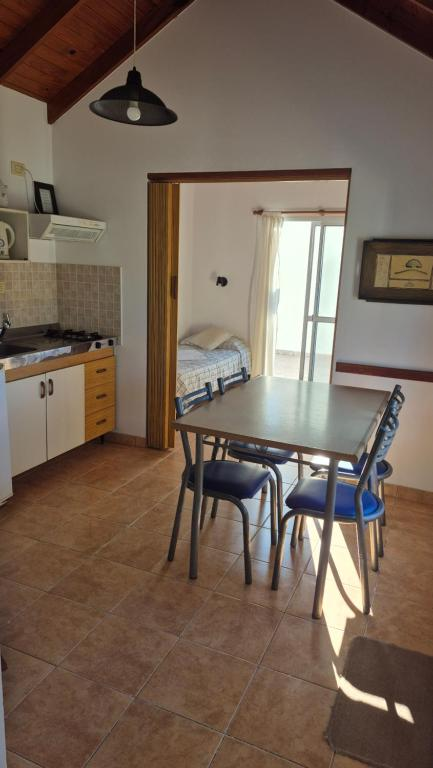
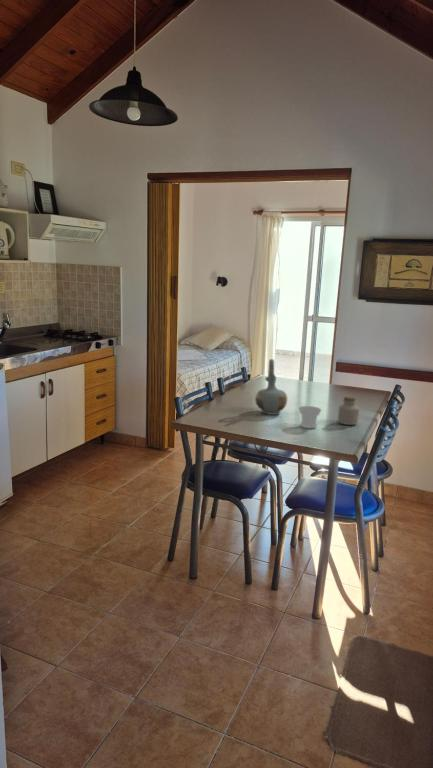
+ jar (348, 410)
+ cup (309, 417)
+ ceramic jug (272, 386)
